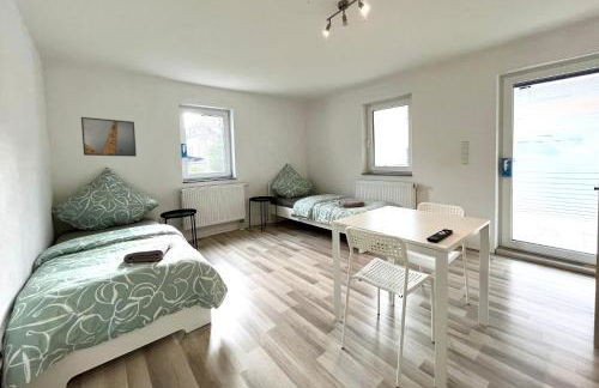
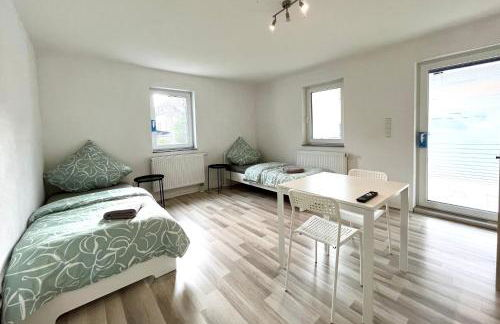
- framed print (109, 138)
